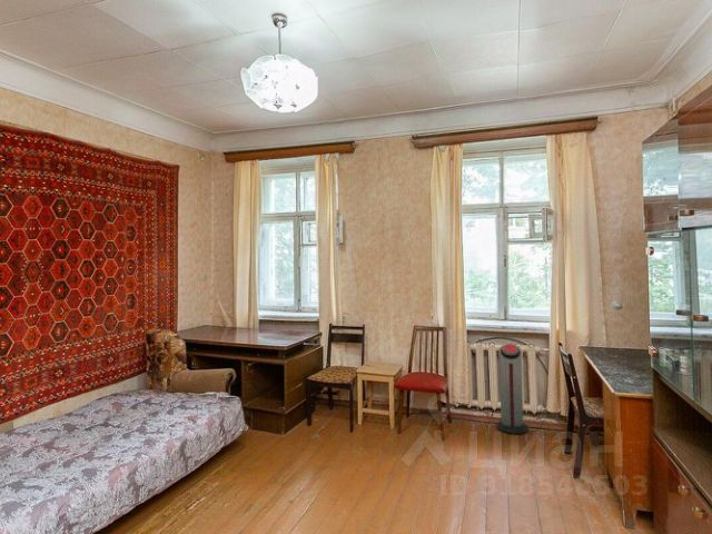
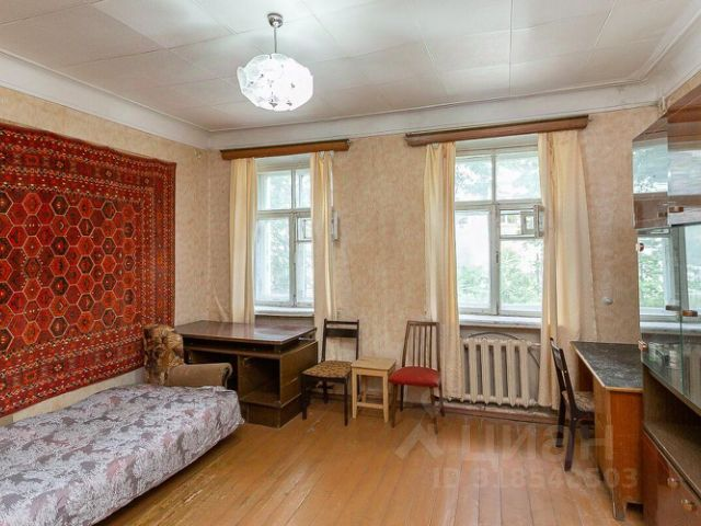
- air purifier (511, 386)
